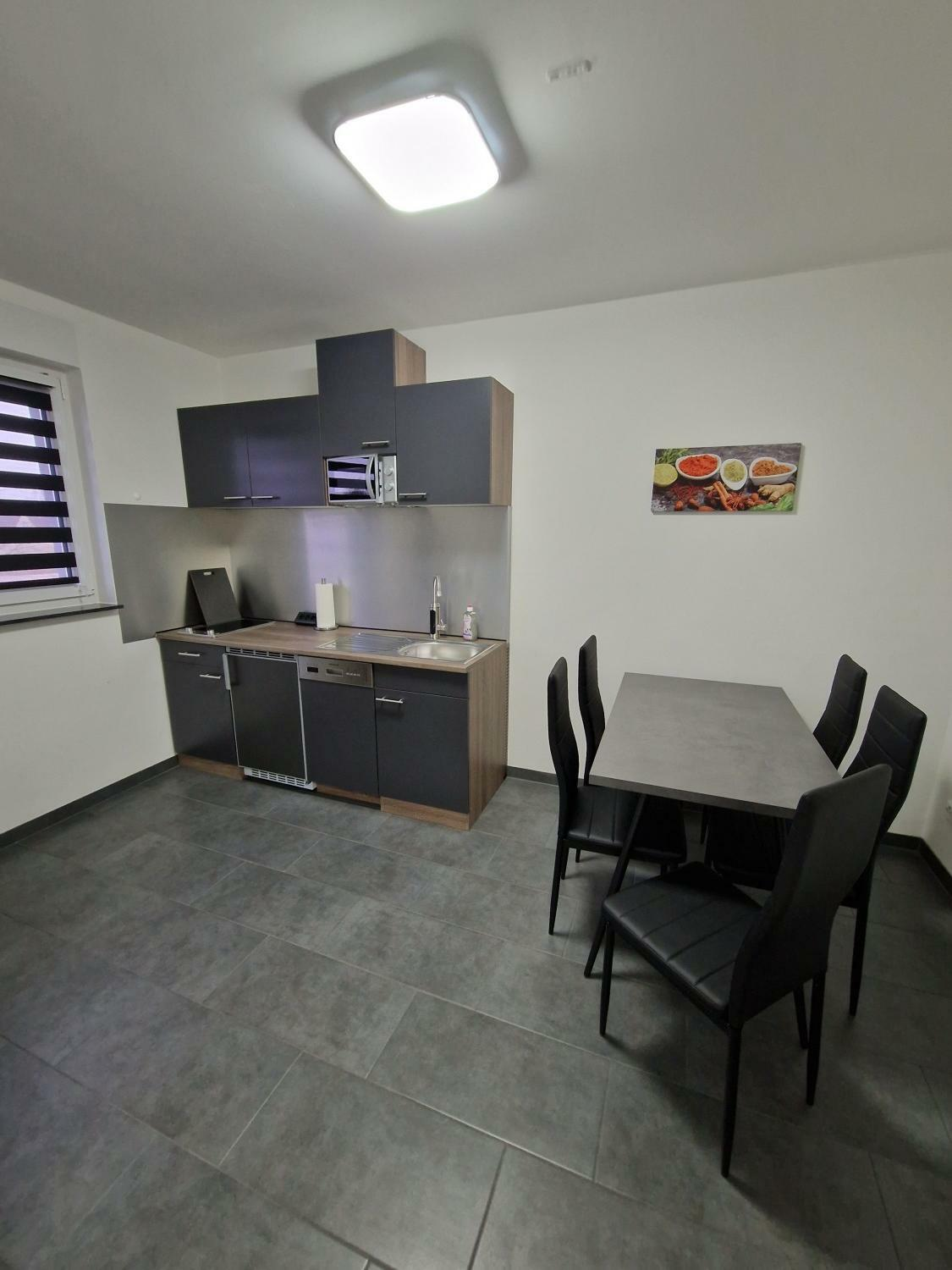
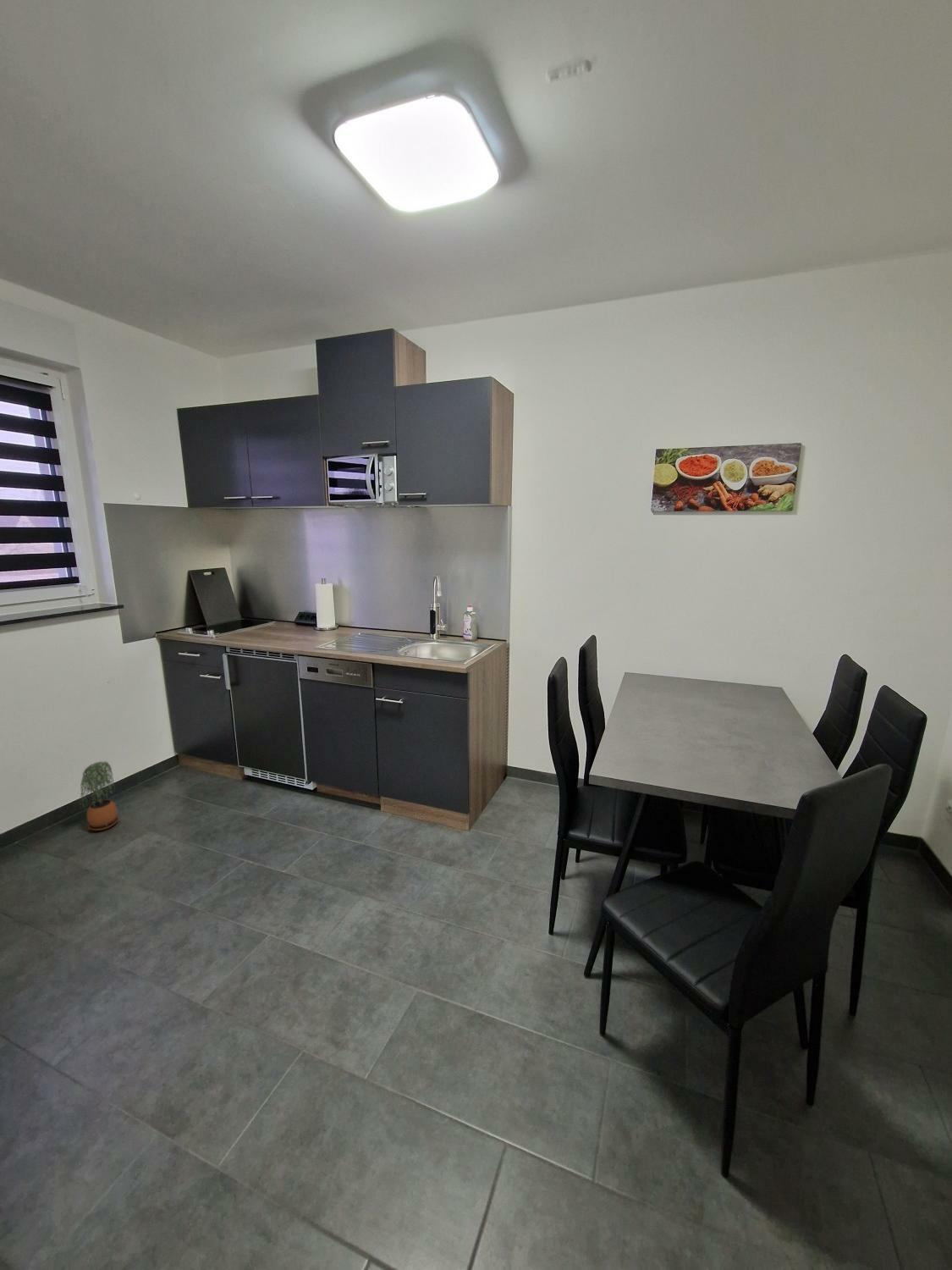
+ potted plant (97, 796)
